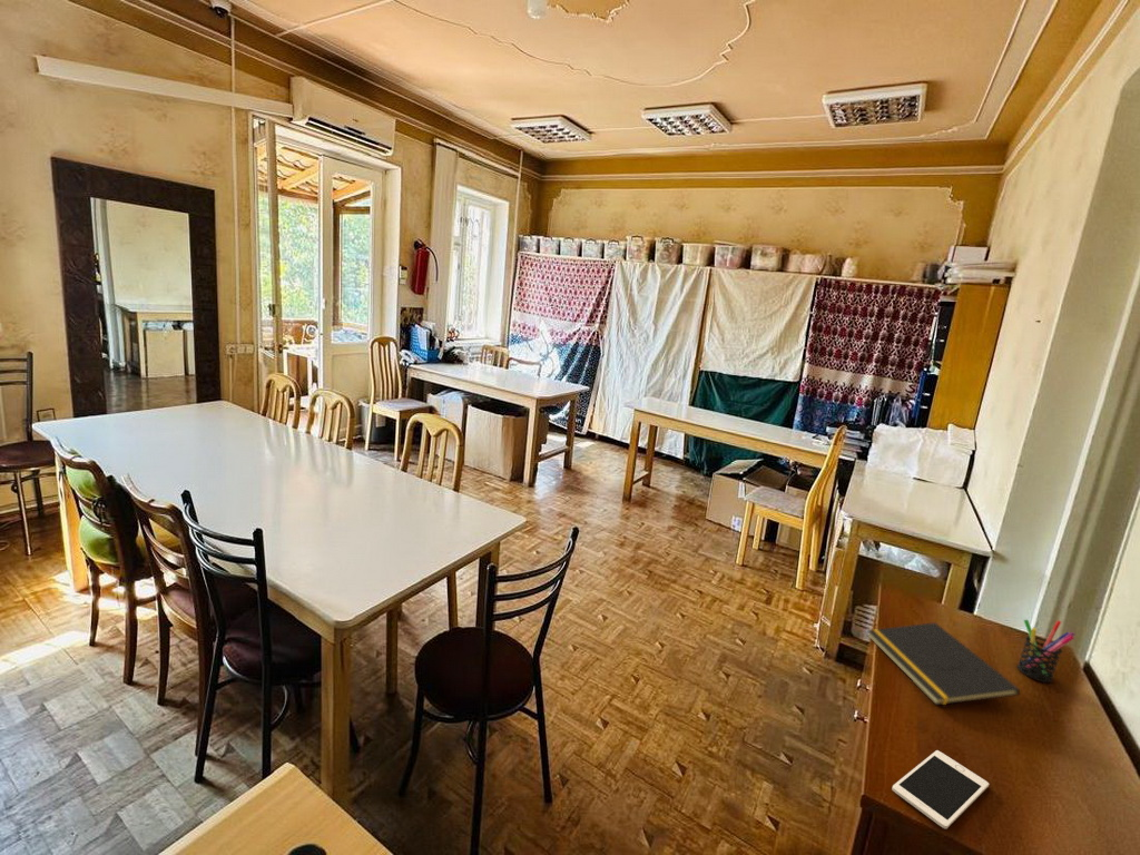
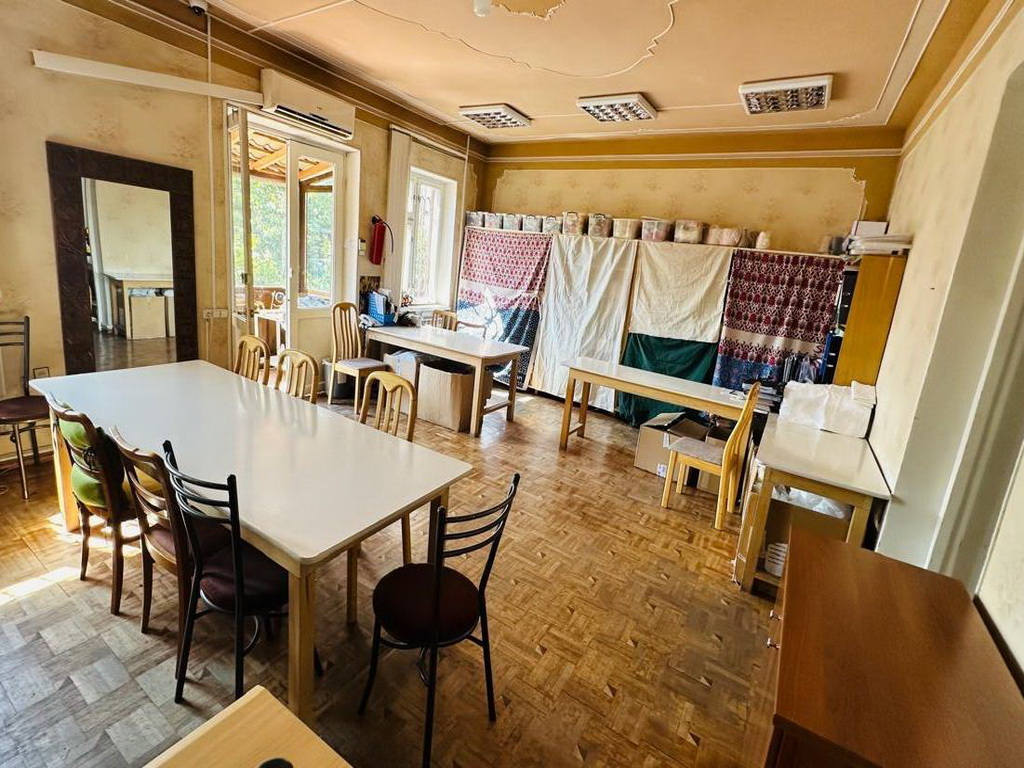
- cell phone (941, 786)
- pen holder (1040, 645)
- notepad (935, 659)
